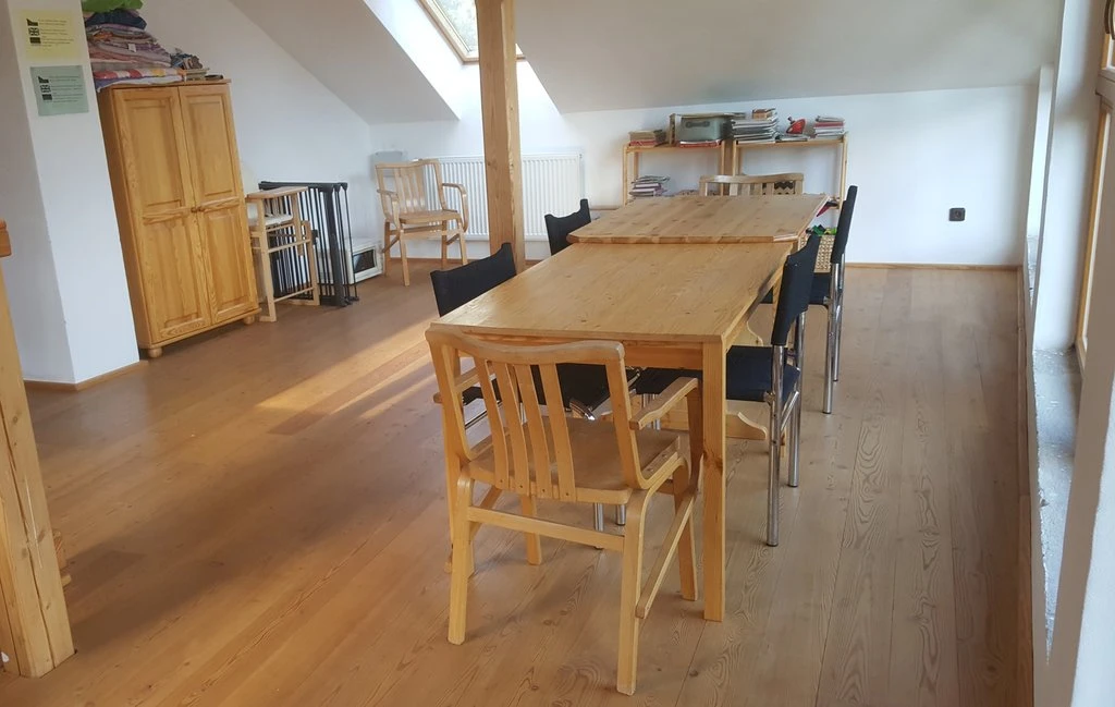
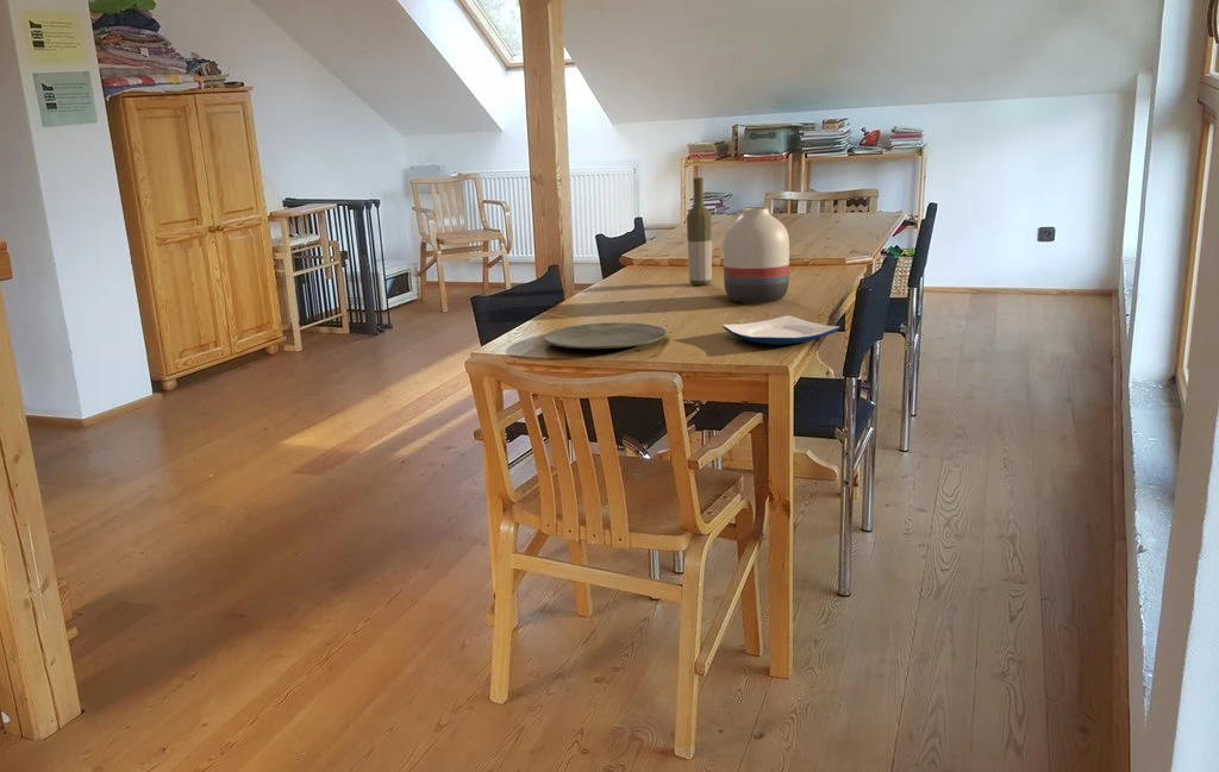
+ vase (756, 255)
+ plate (605, 337)
+ plate (780, 331)
+ bottle (699, 231)
